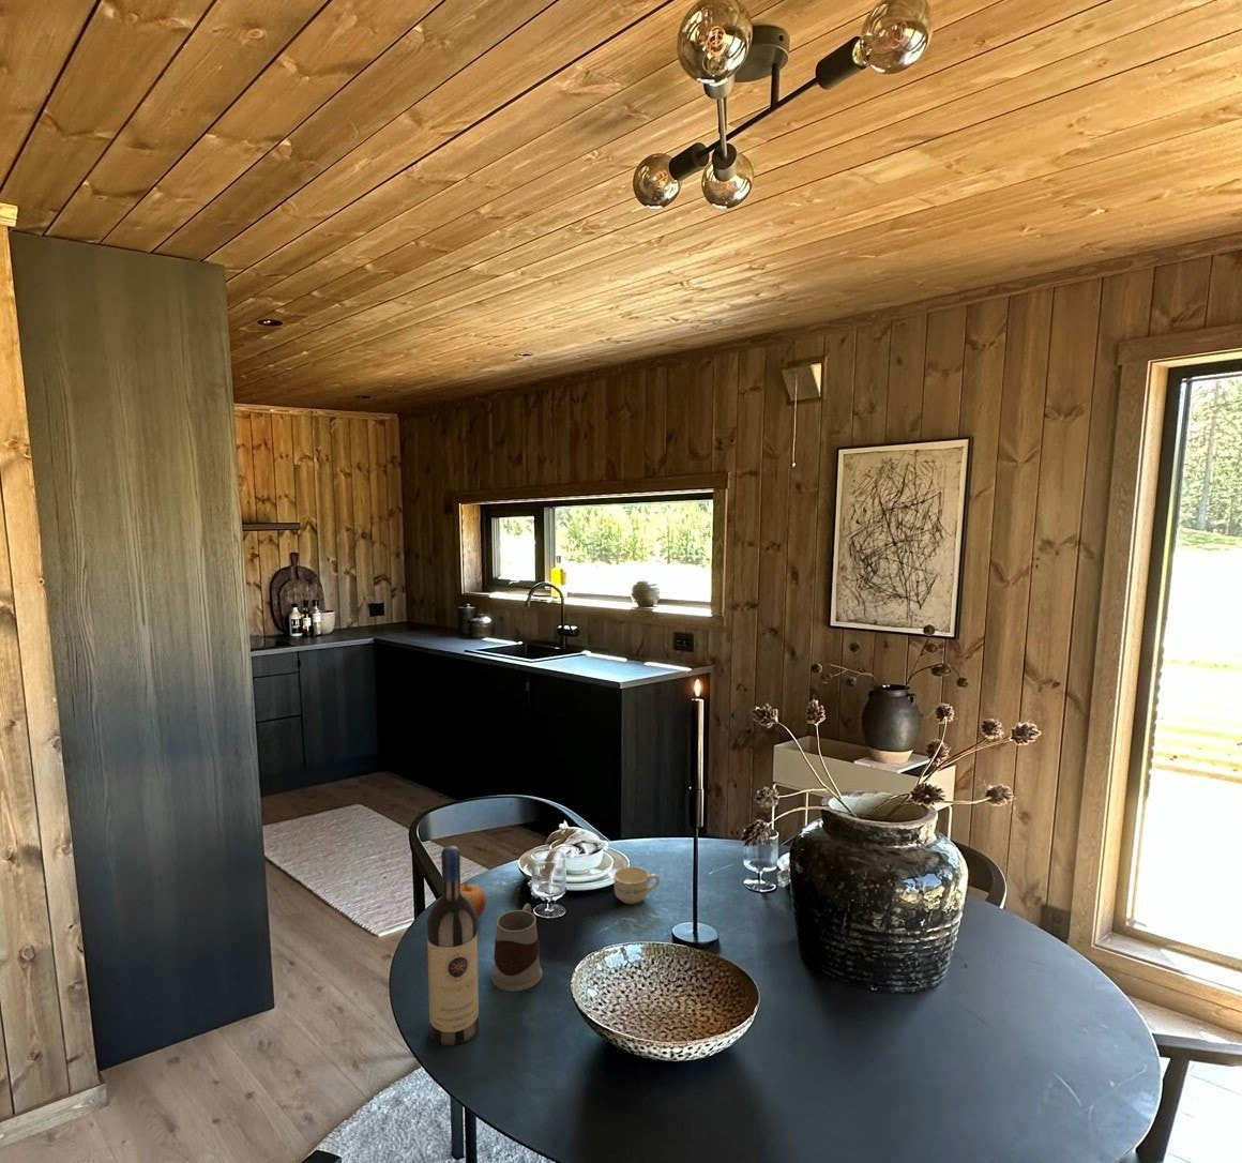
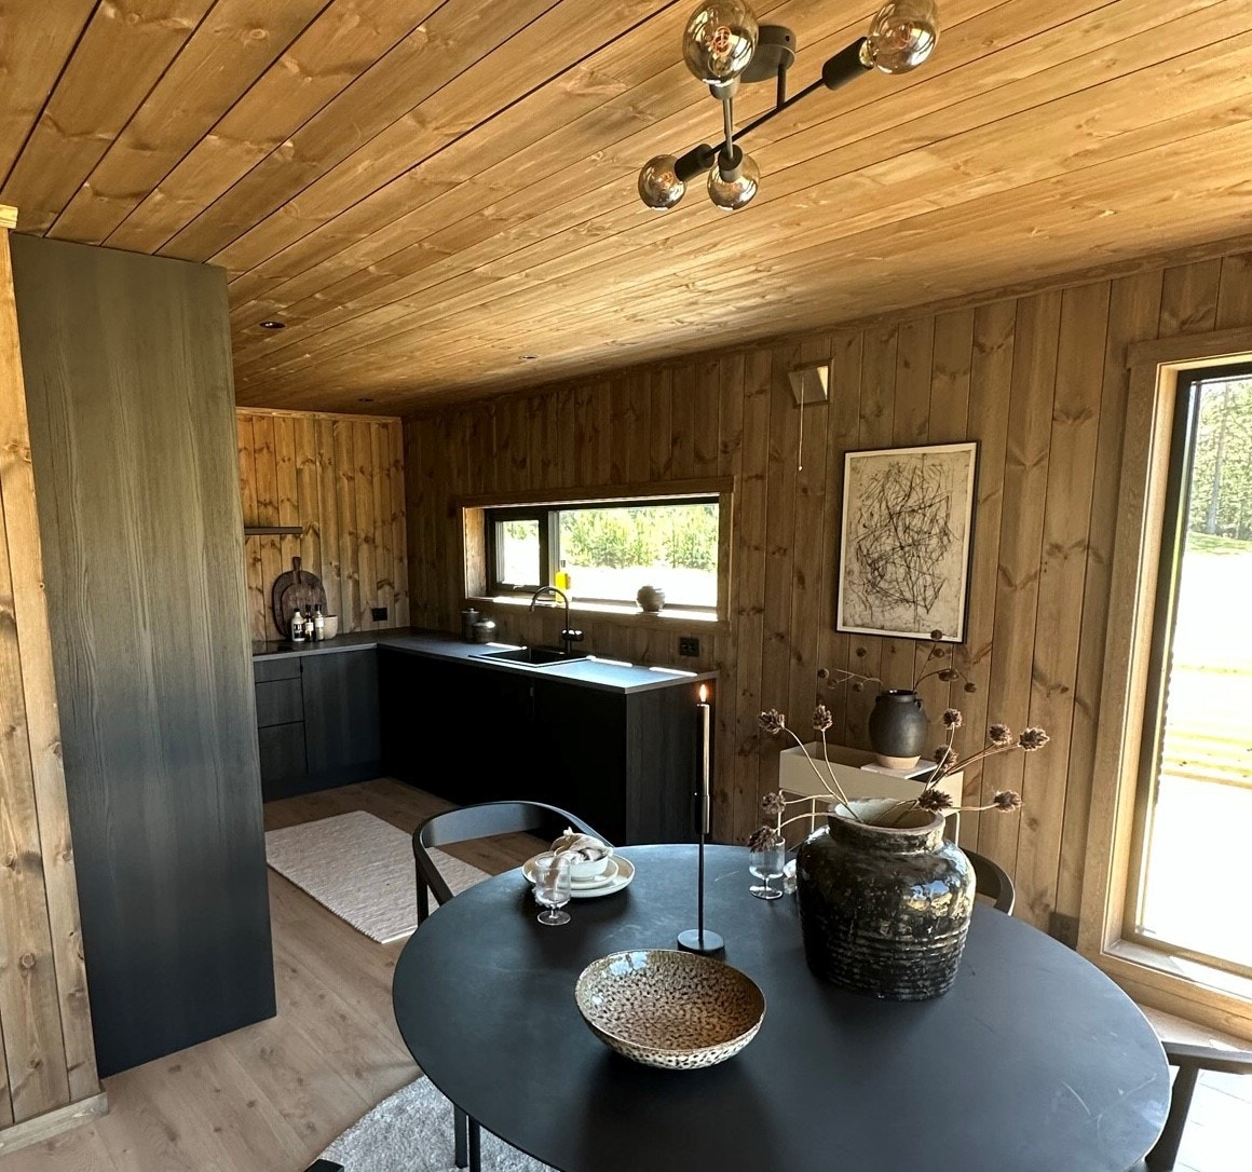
- cup (636, 886)
- apple (465, 897)
- wine bottle (452, 939)
- mug (519, 942)
